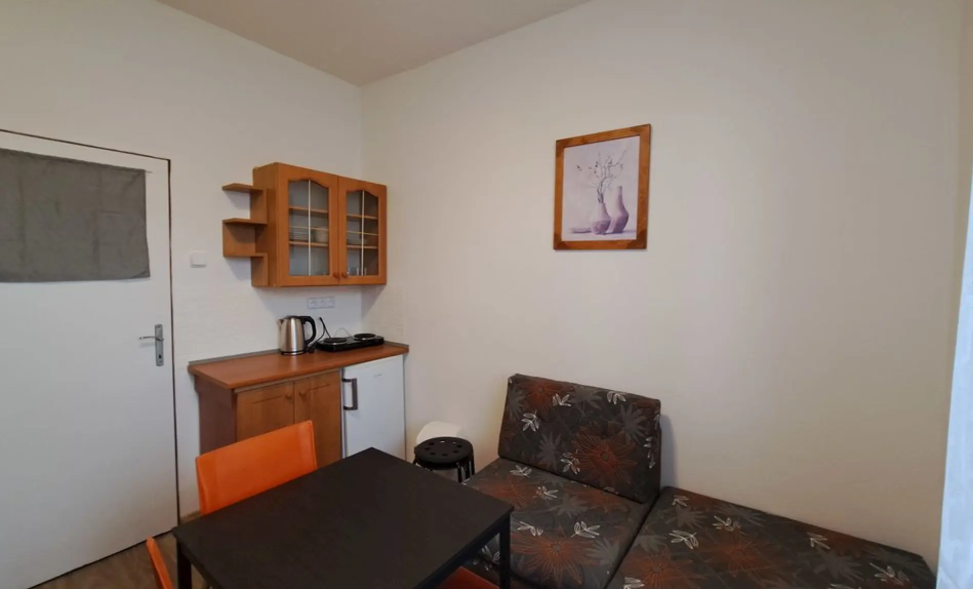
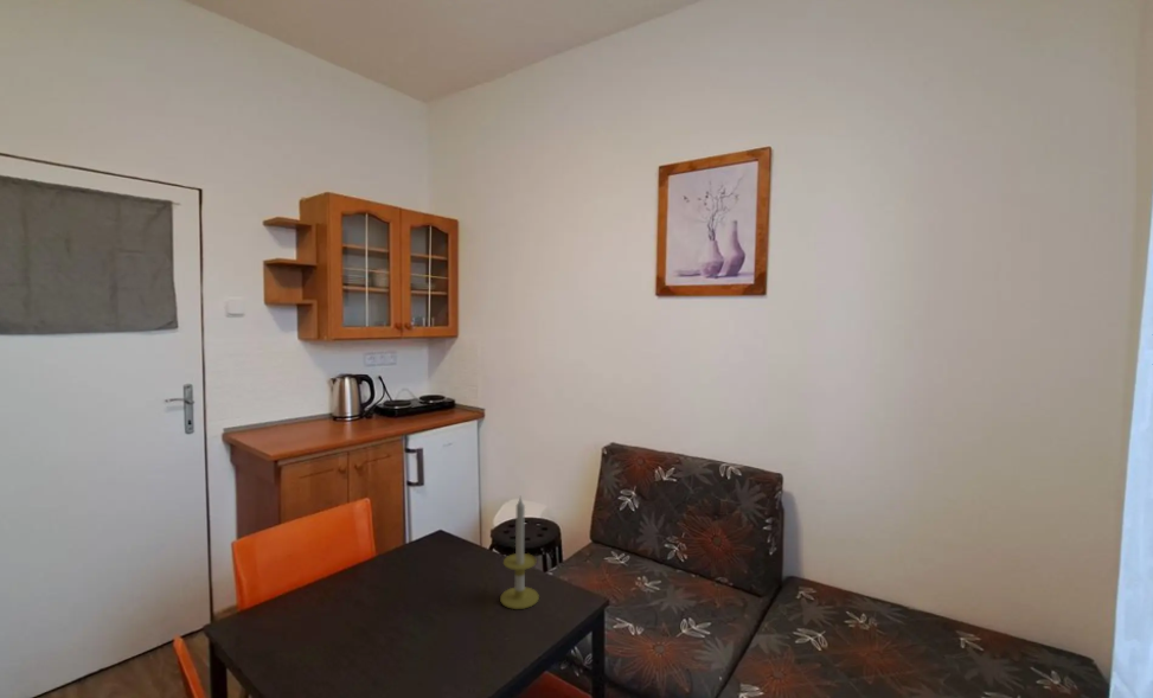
+ candle (519, 546)
